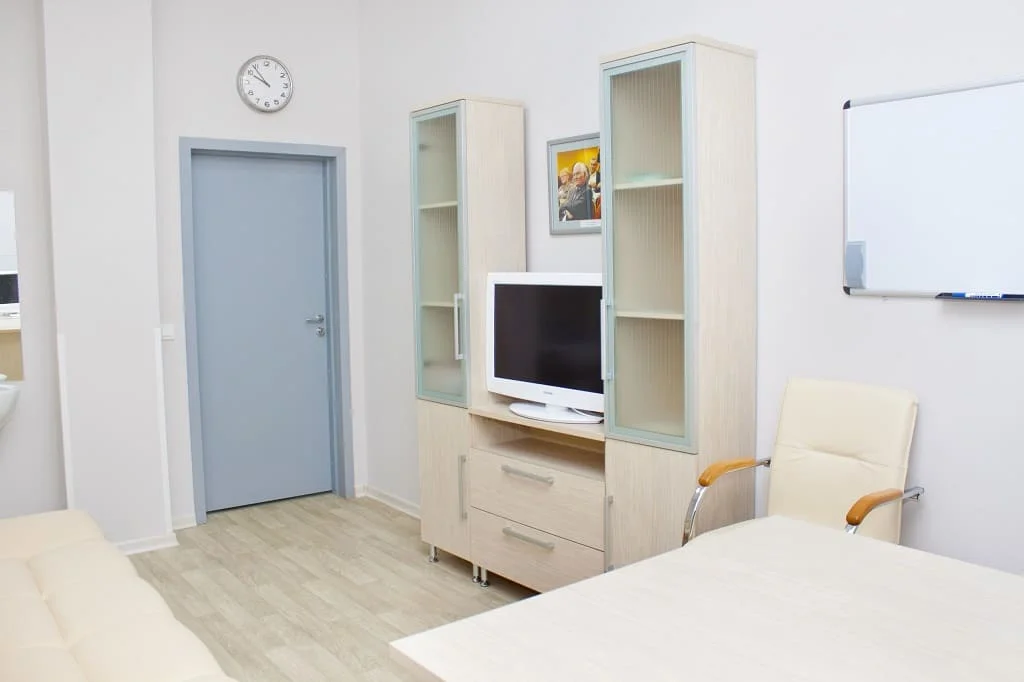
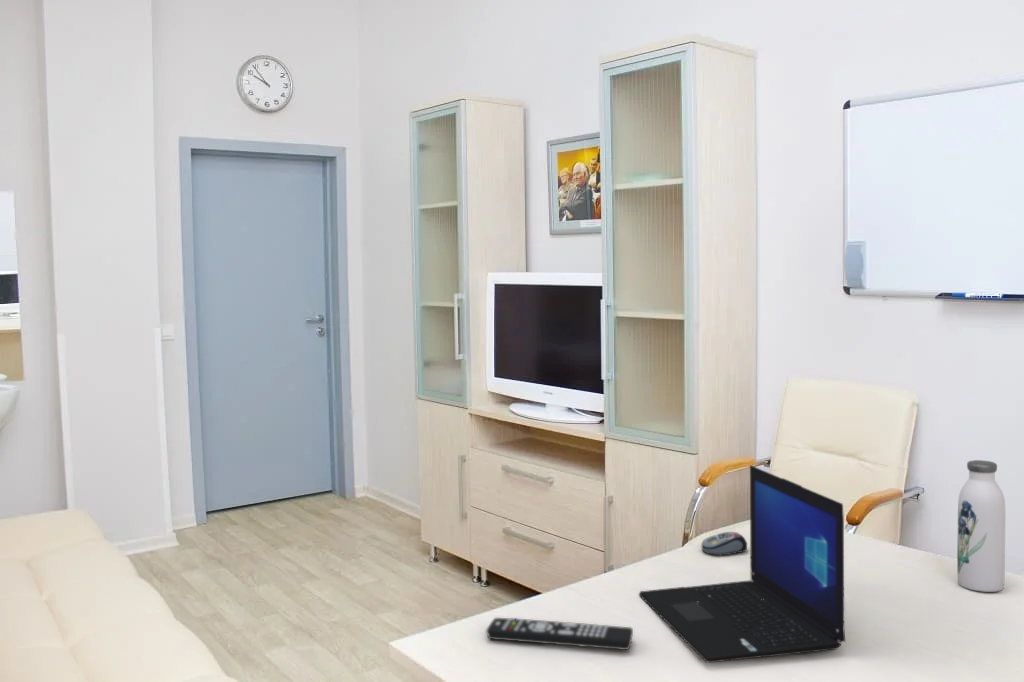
+ remote control (559, 634)
+ water bottle (981, 523)
+ computer mouse (724, 541)
+ laptop (750, 554)
